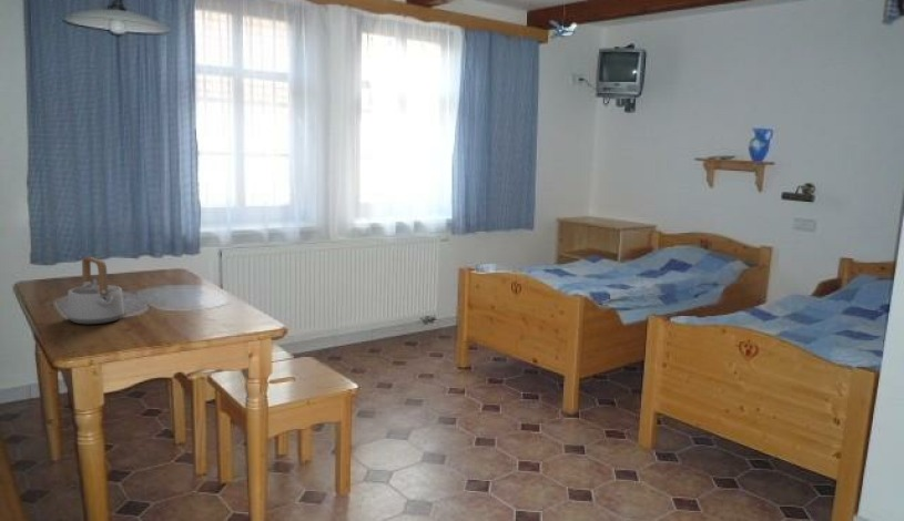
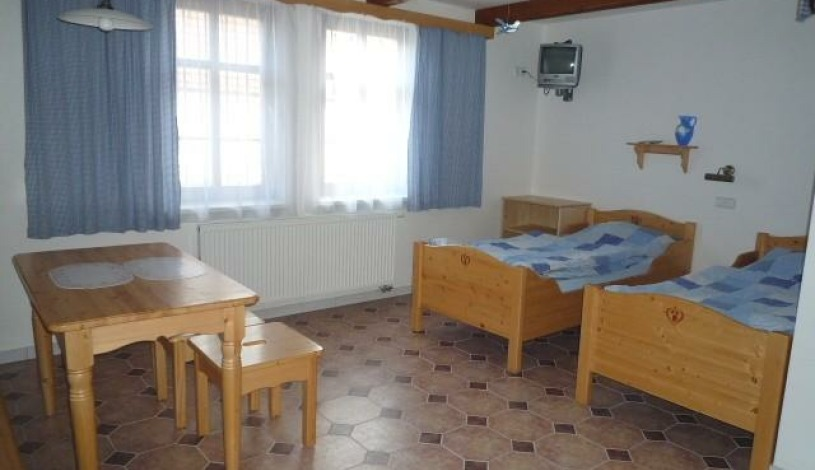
- teapot (97, 289)
